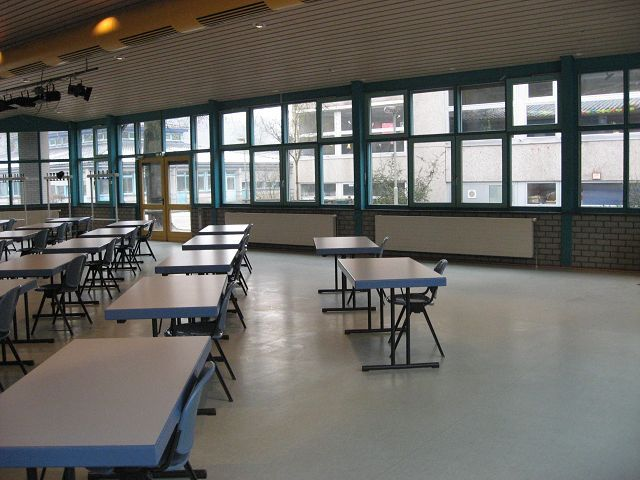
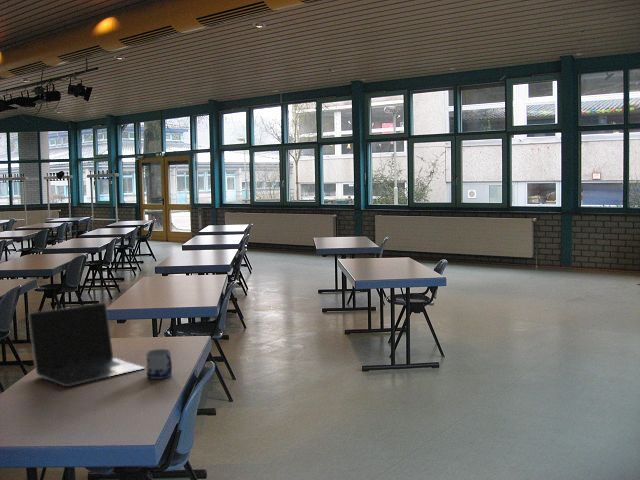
+ laptop (87, 341)
+ mug (159, 362)
